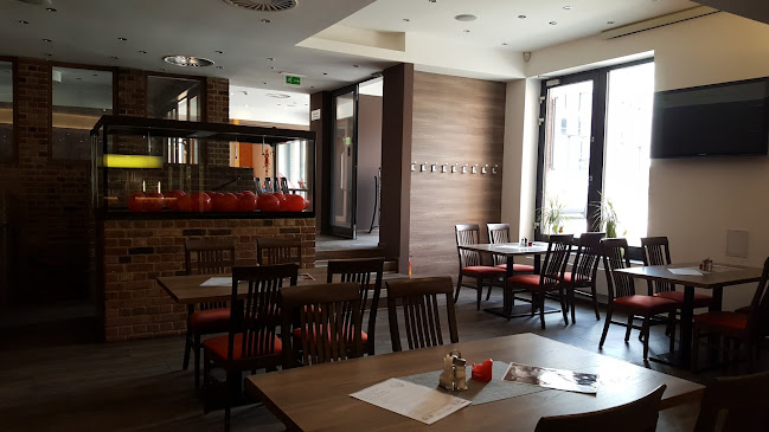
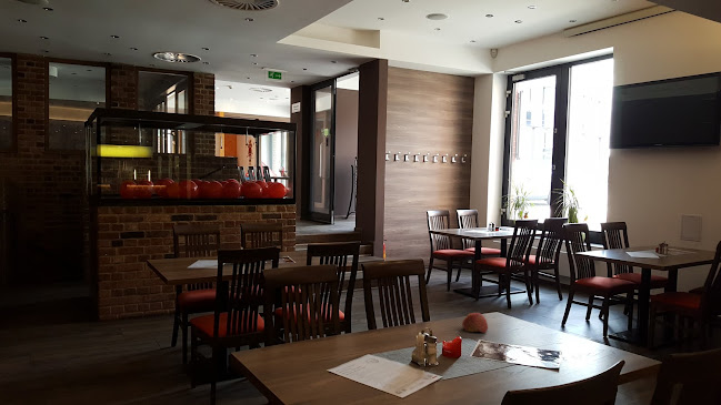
+ apple (474, 321)
